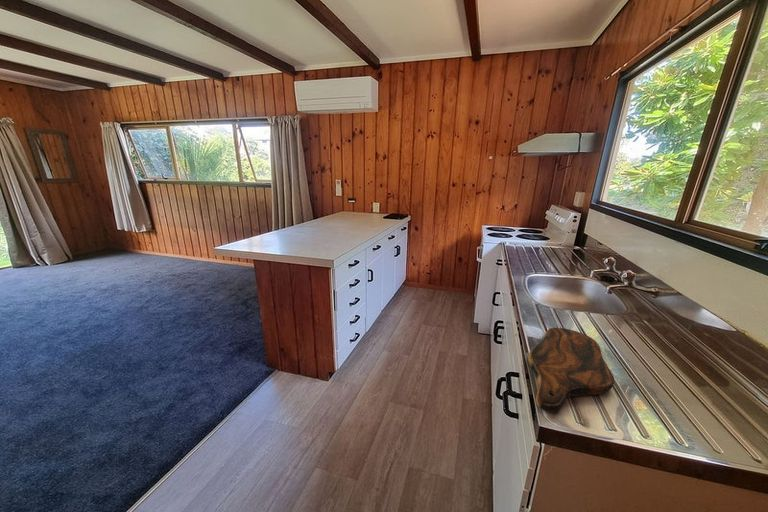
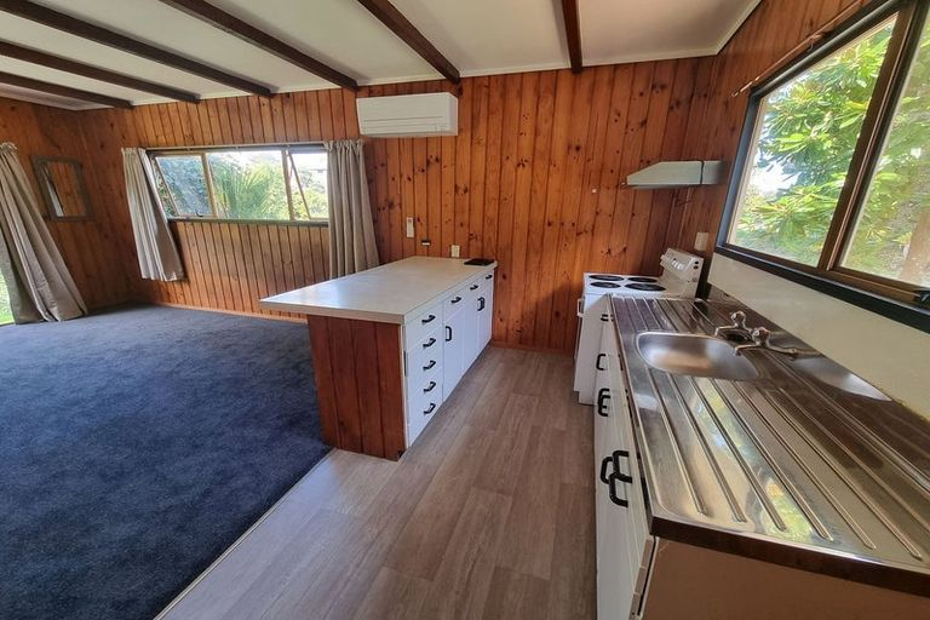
- cutting board (568, 365)
